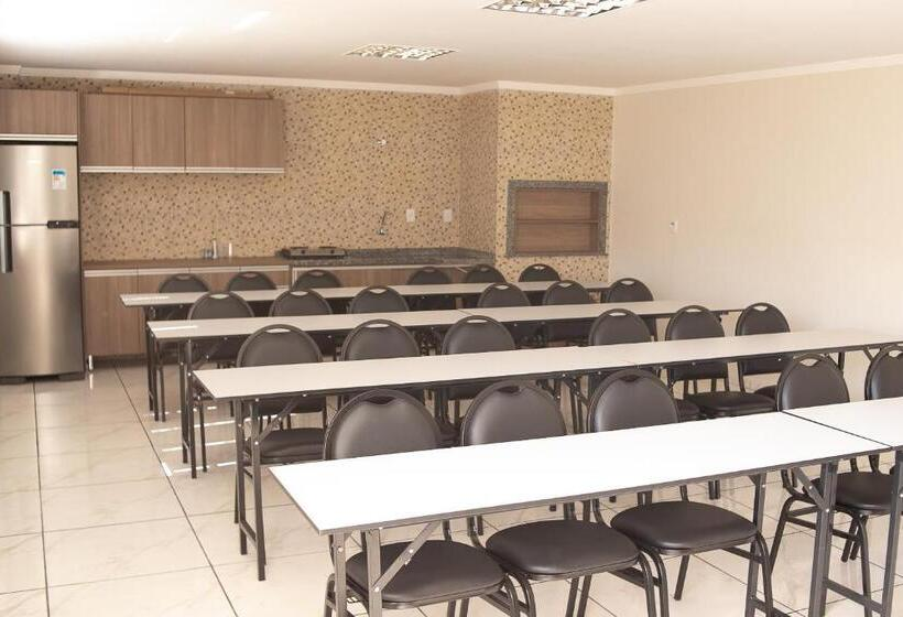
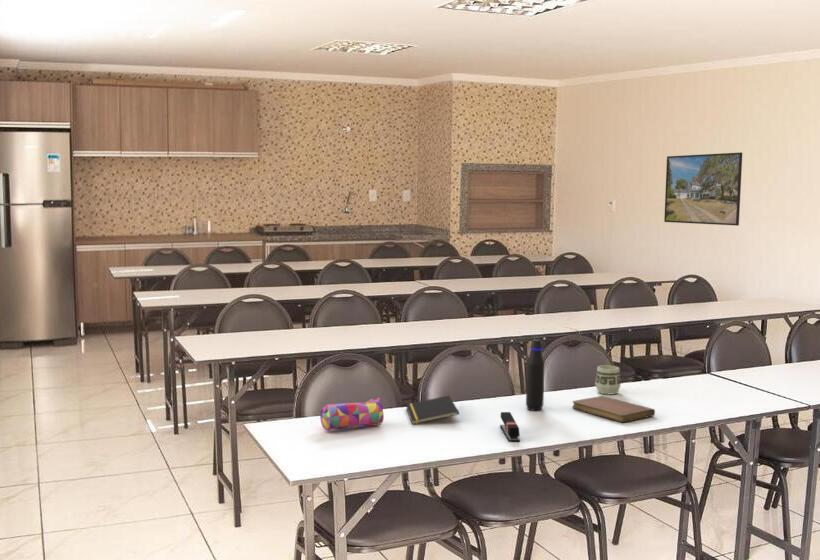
+ notebook (612, 408)
+ cup (607, 379)
+ pencil case (352, 414)
+ stapler (509, 426)
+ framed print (701, 189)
+ water bottle (535, 375)
+ notepad (431, 409)
